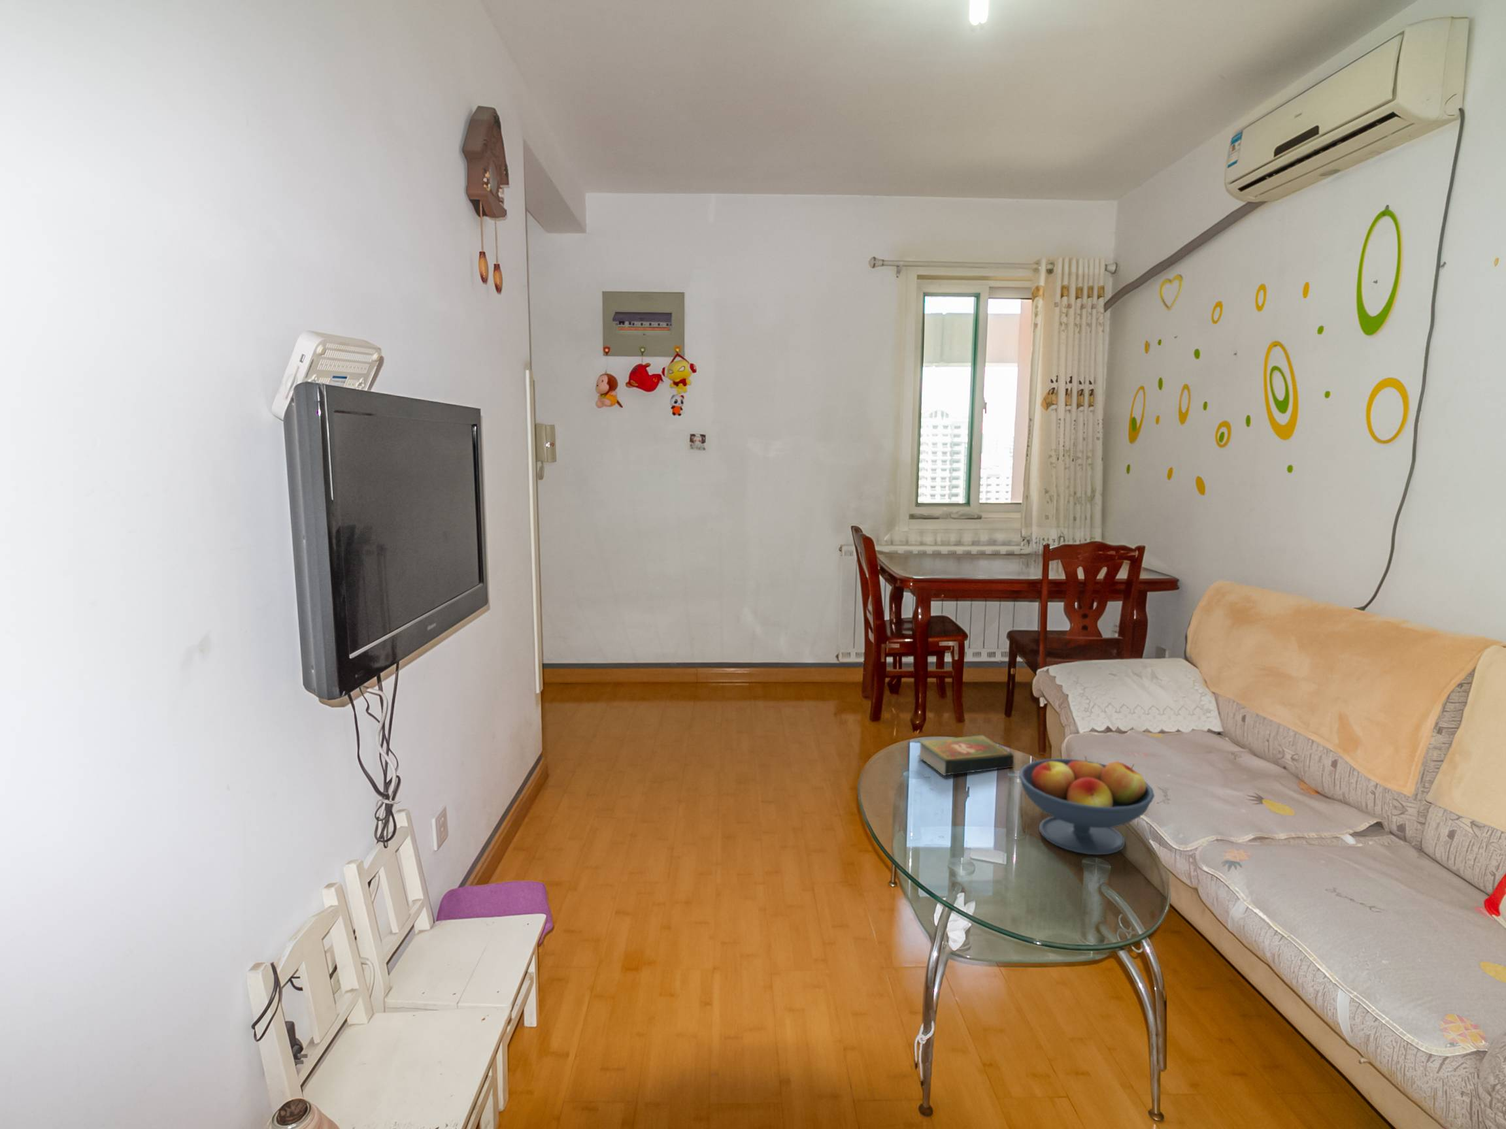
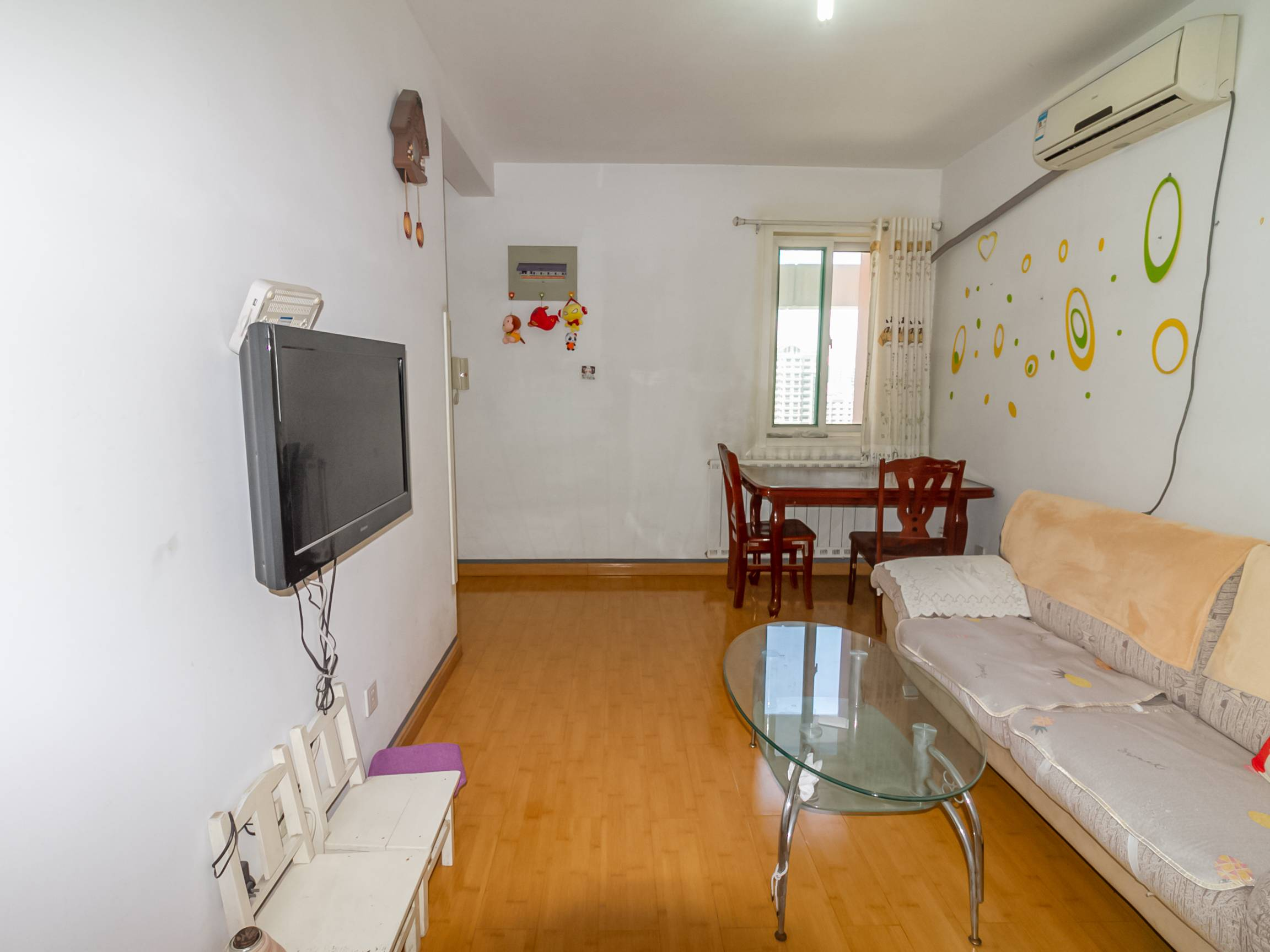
- book (965, 753)
- fruit bowl (1083, 799)
